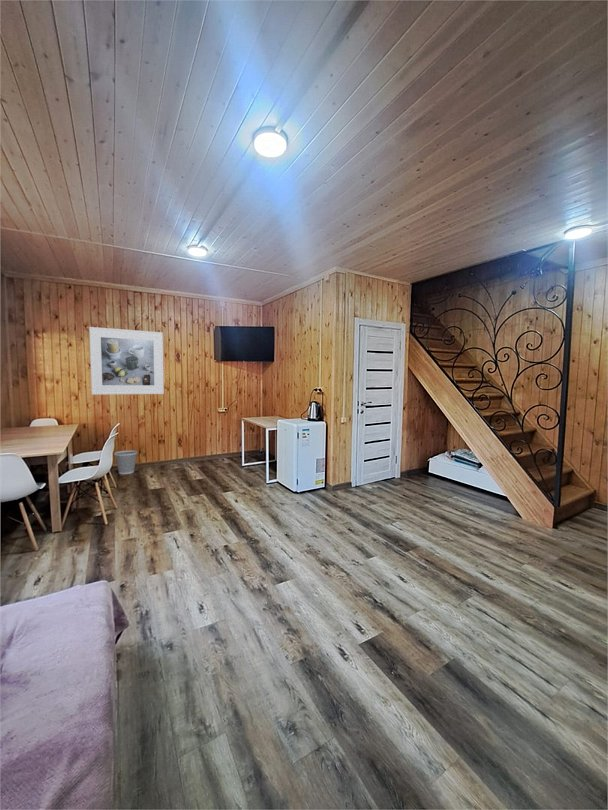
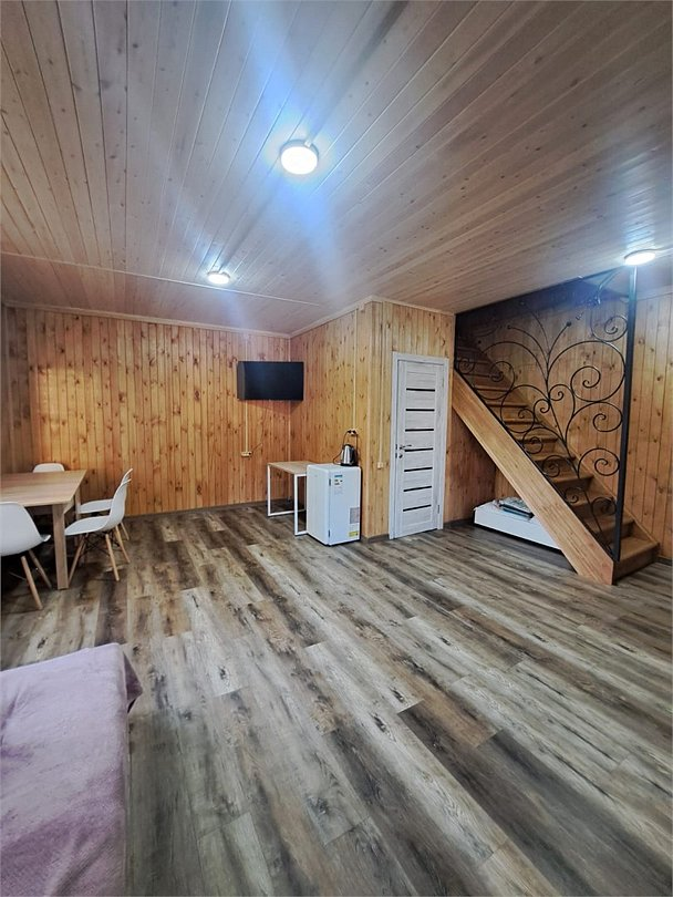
- wastebasket (126, 462)
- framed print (128, 362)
